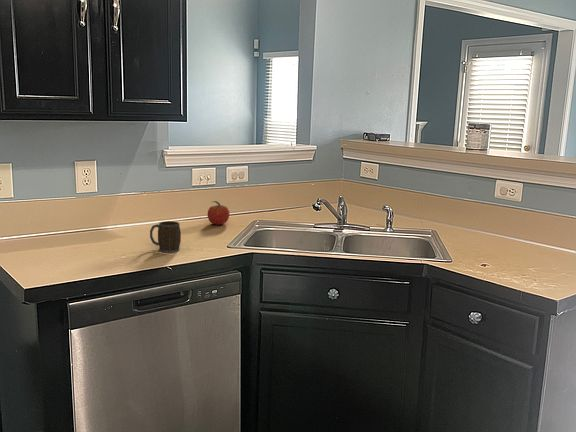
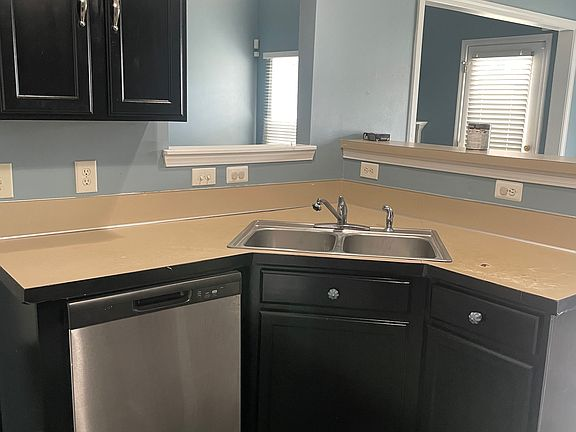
- fruit (218, 212)
- mug (164, 235)
